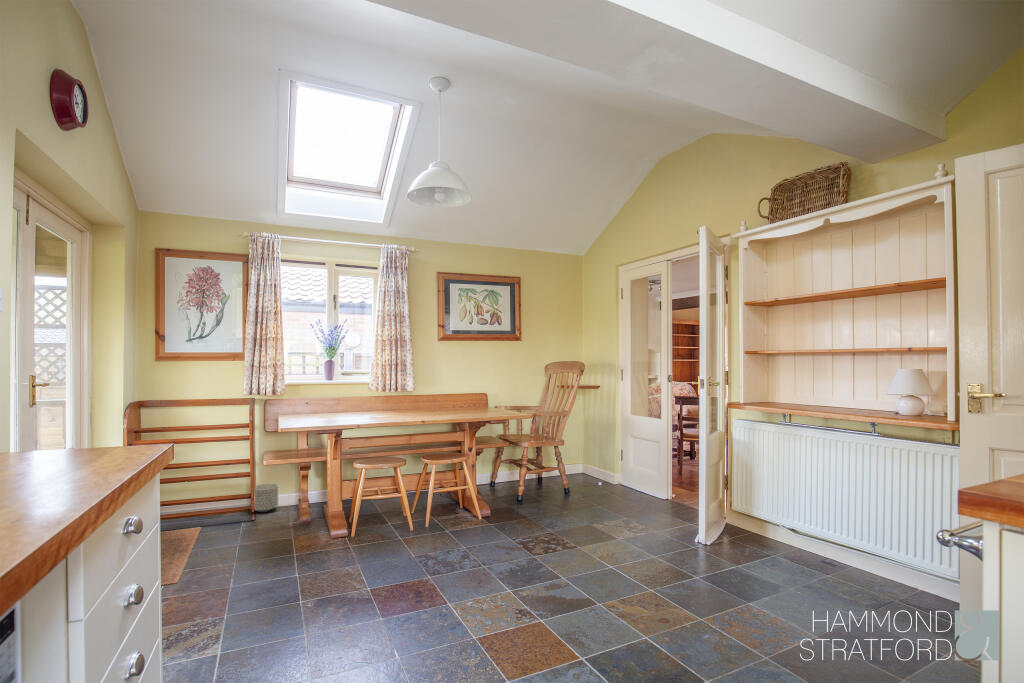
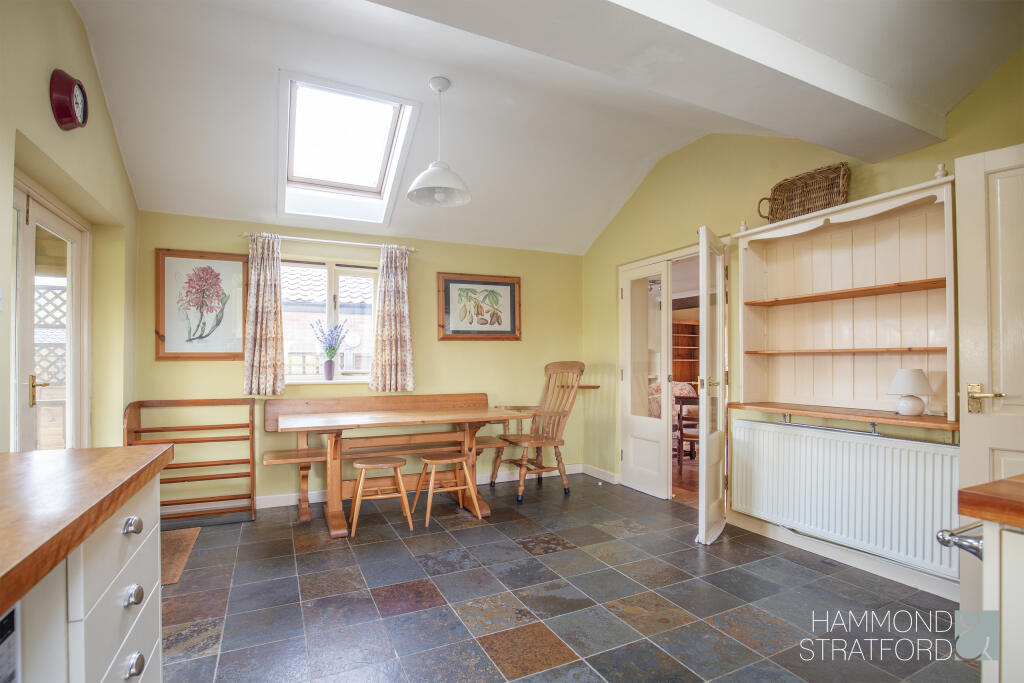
- planter (264, 498)
